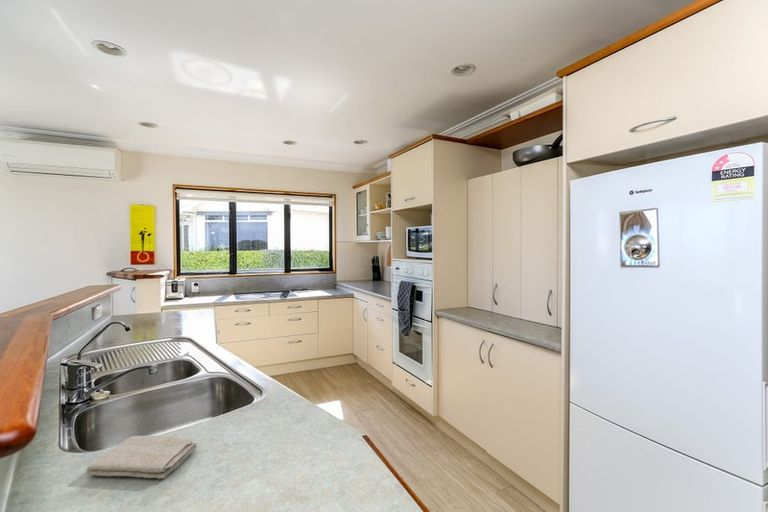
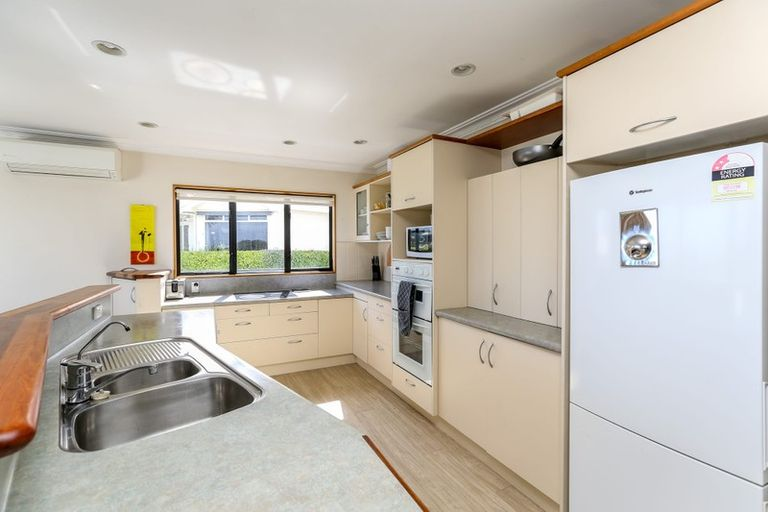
- washcloth (145, 455)
